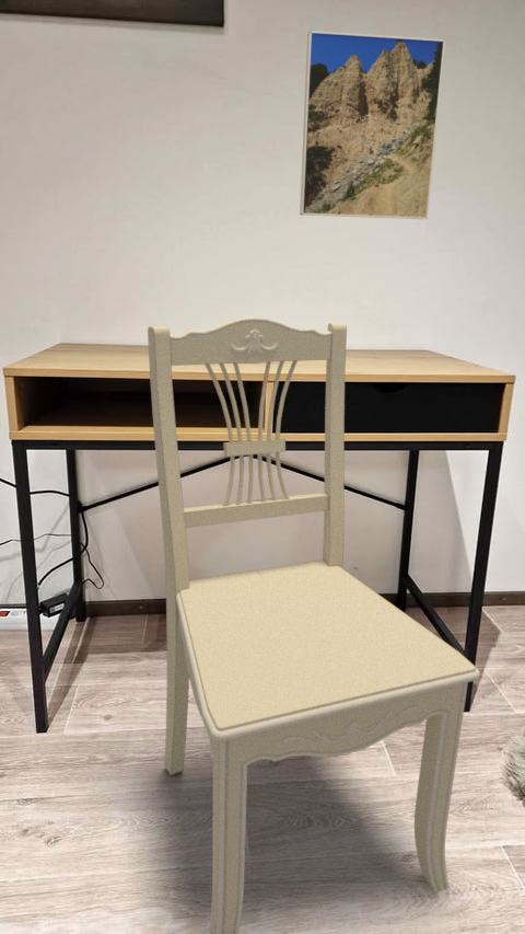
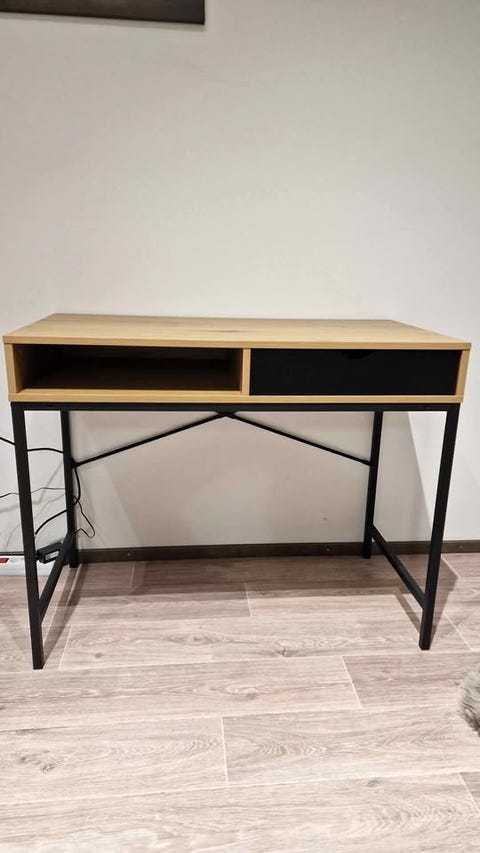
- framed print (370, 130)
- dining chair (291, 604)
